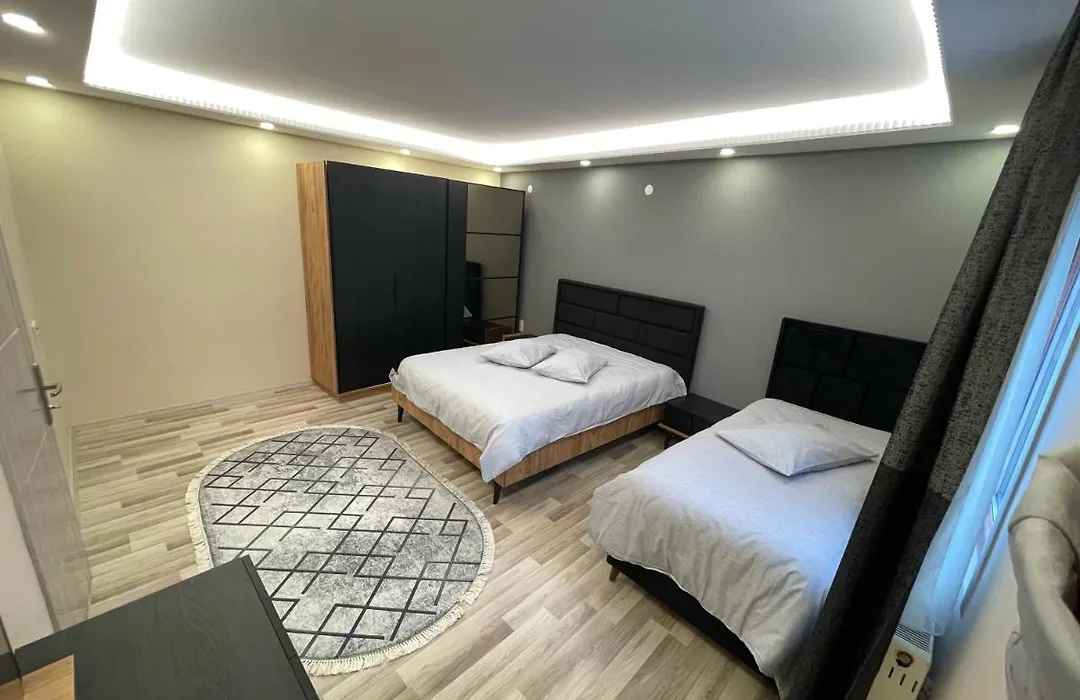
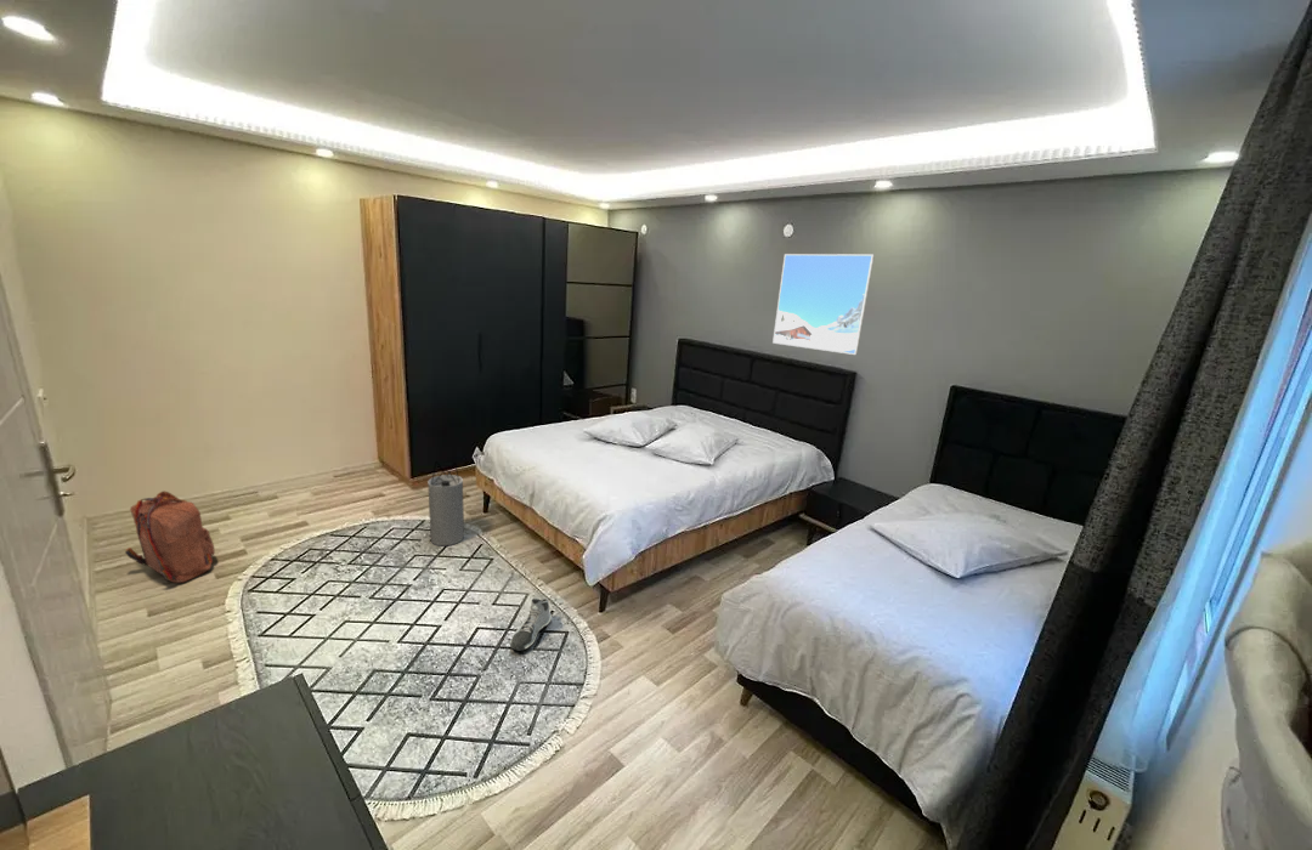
+ sneaker (530, 618)
+ speaker (446, 501)
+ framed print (819, 302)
+ backpack (168, 534)
